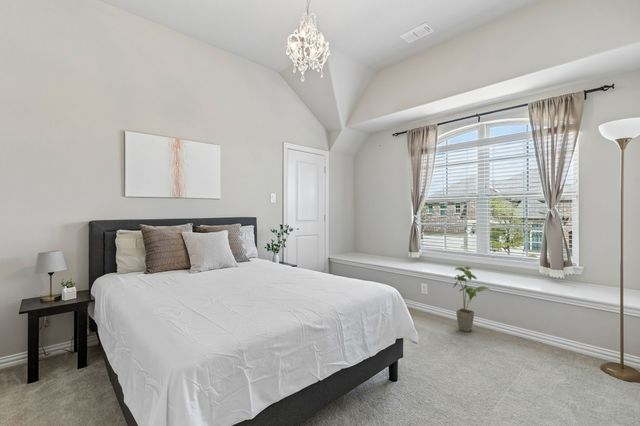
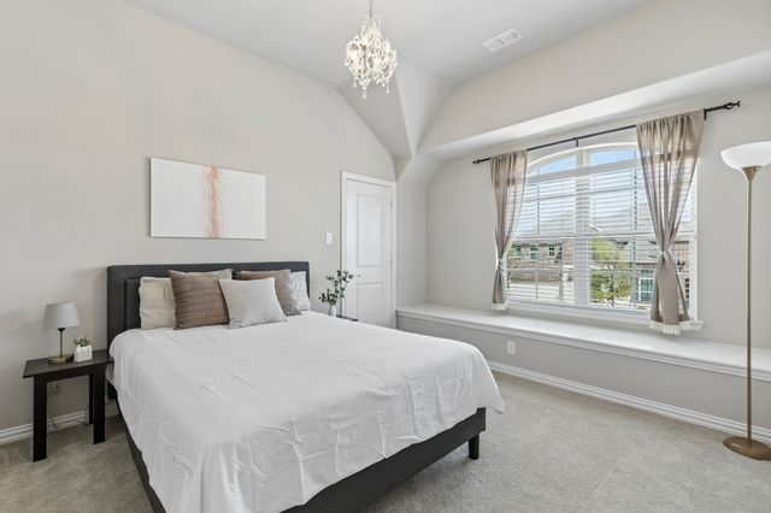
- house plant (469, 299)
